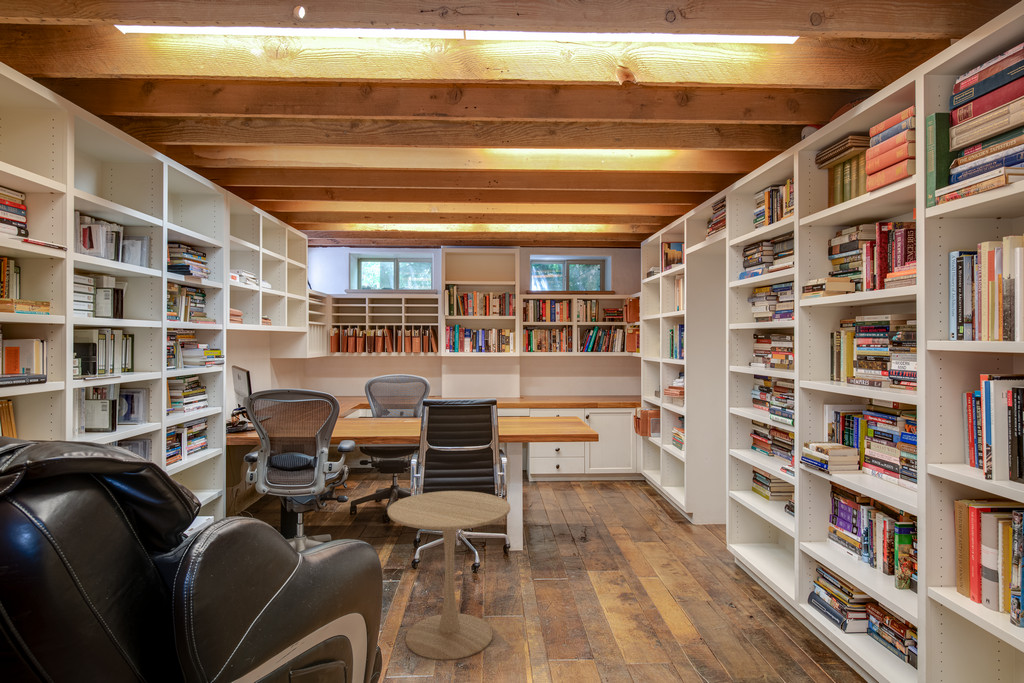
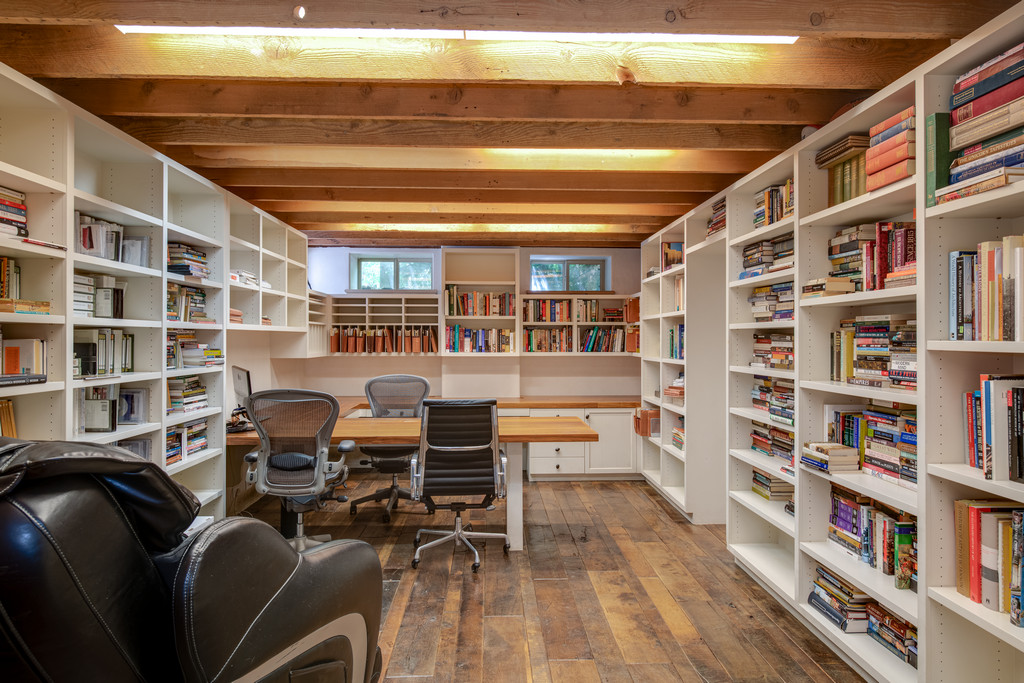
- side table (449, 571)
